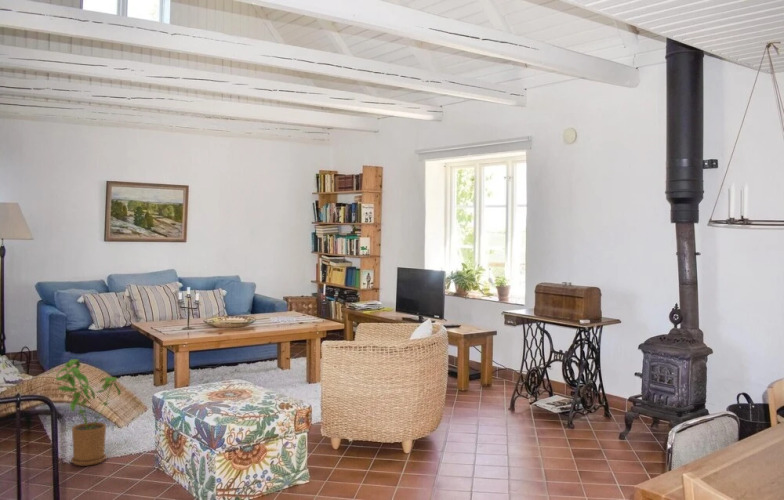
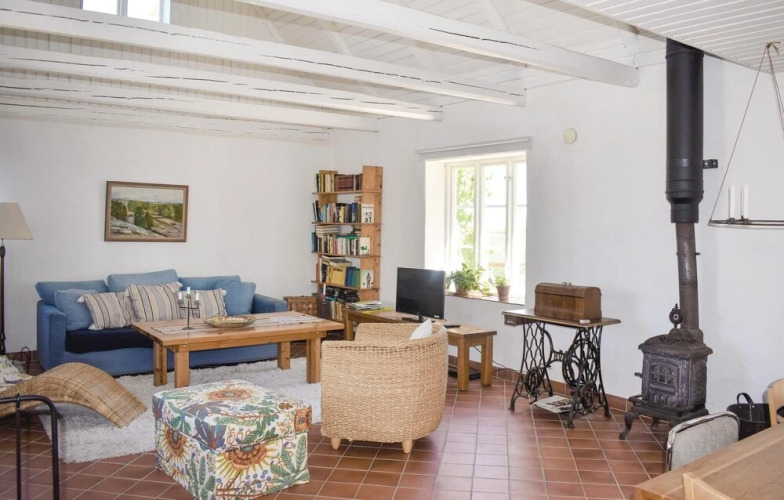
- house plant (85, 409)
